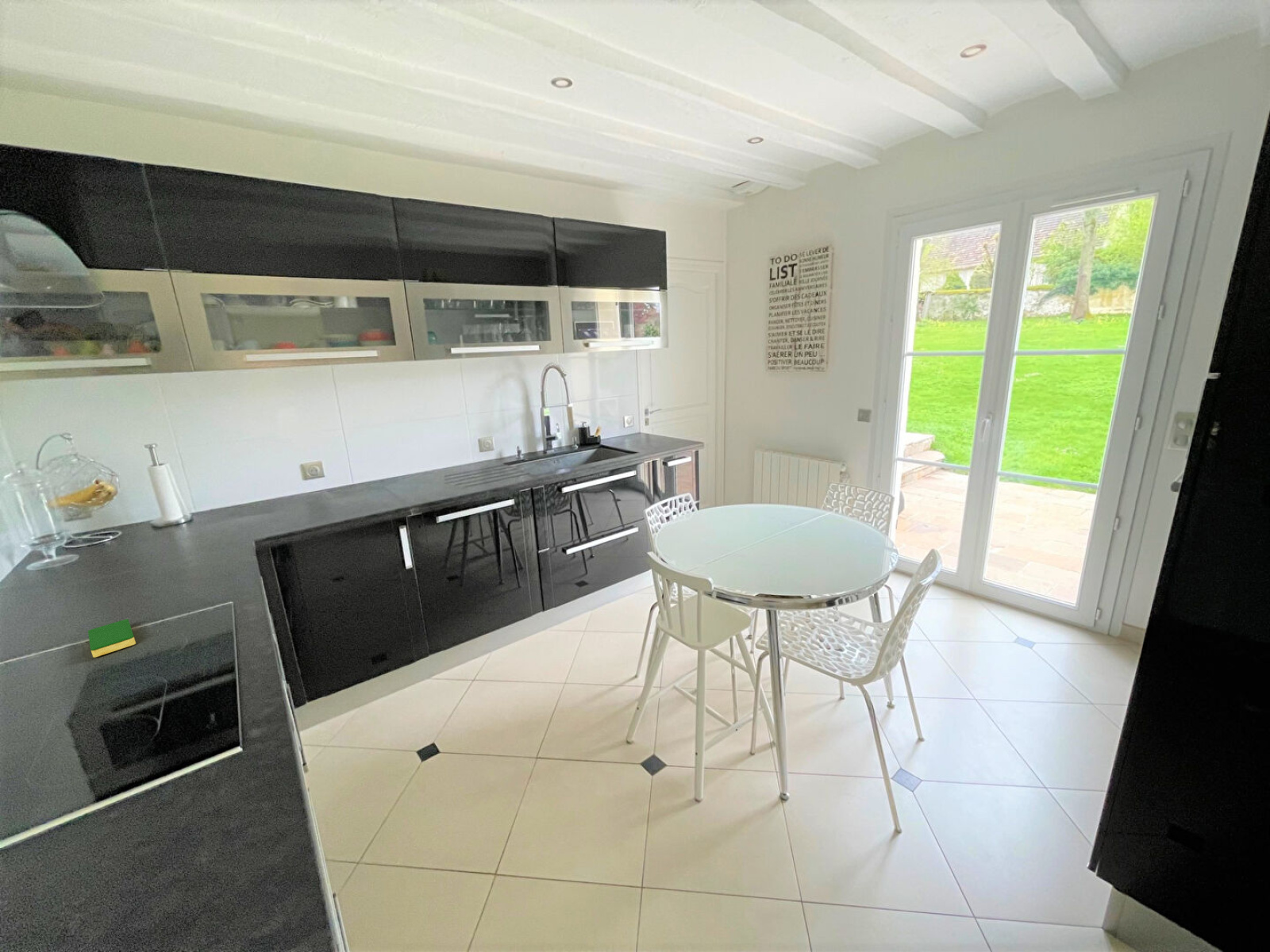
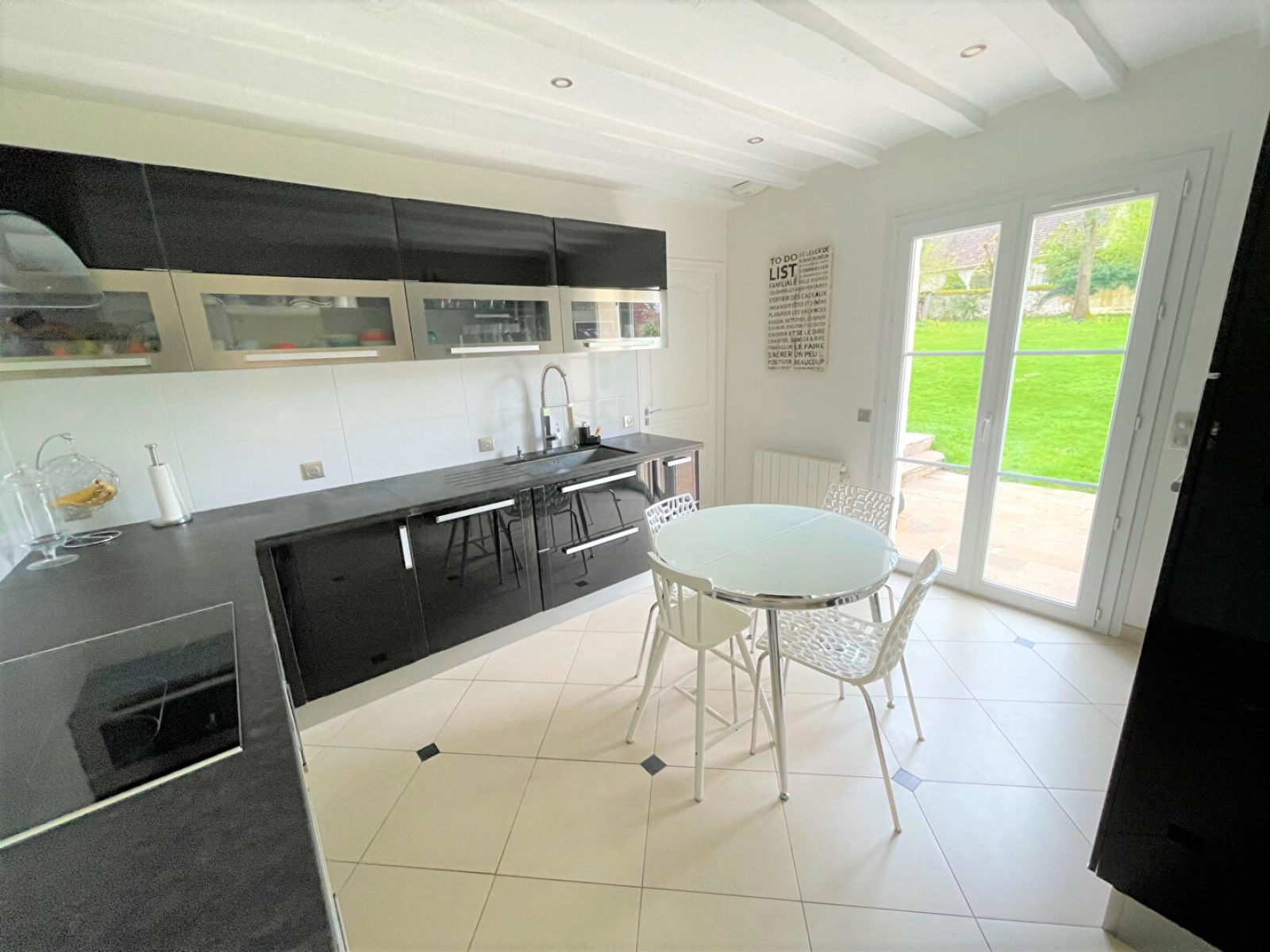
- dish sponge (111, 637)
